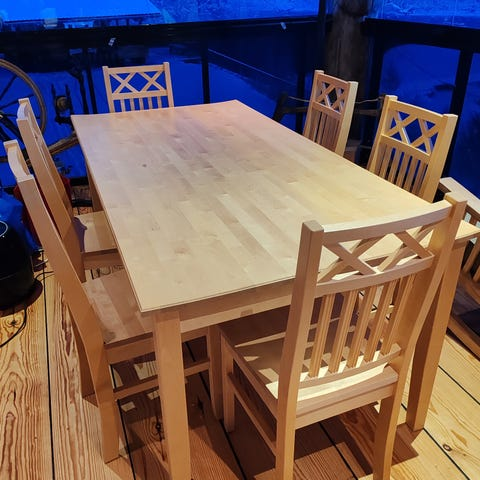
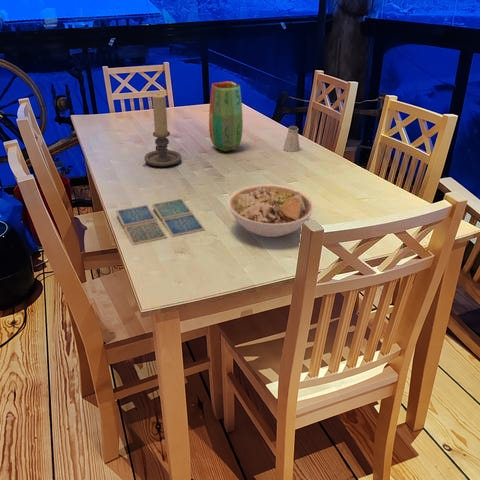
+ bowl (270, 211)
+ vase (225, 117)
+ candle holder (160, 128)
+ saltshaker (292, 138)
+ drink coaster (157, 221)
